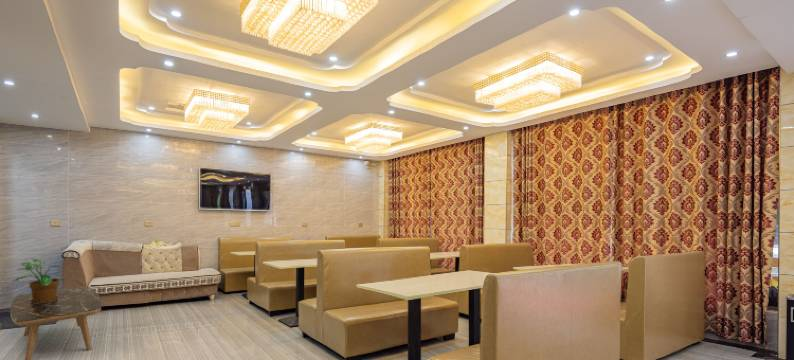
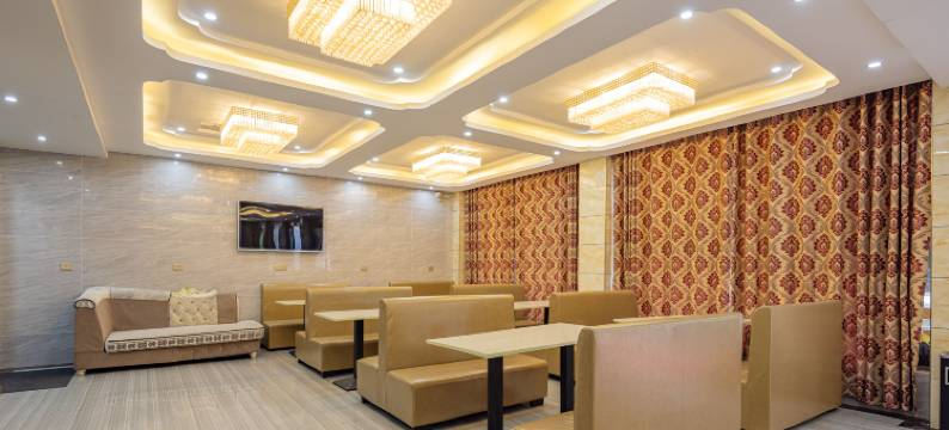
- potted plant (35, 281)
- coffee table (56, 320)
